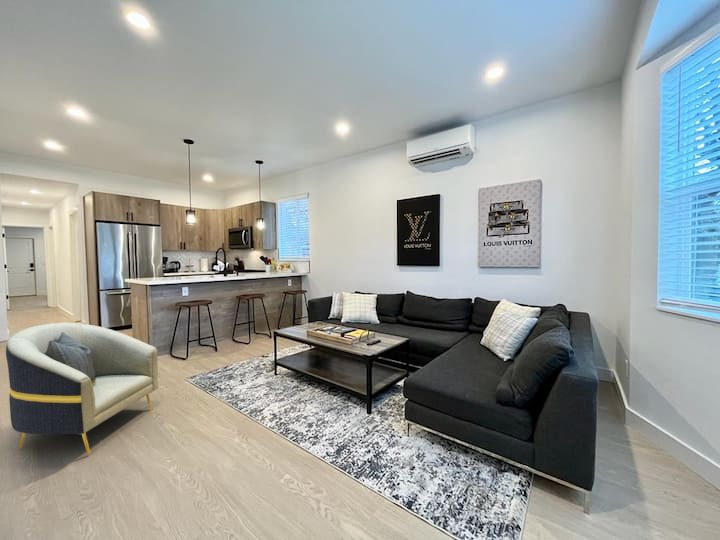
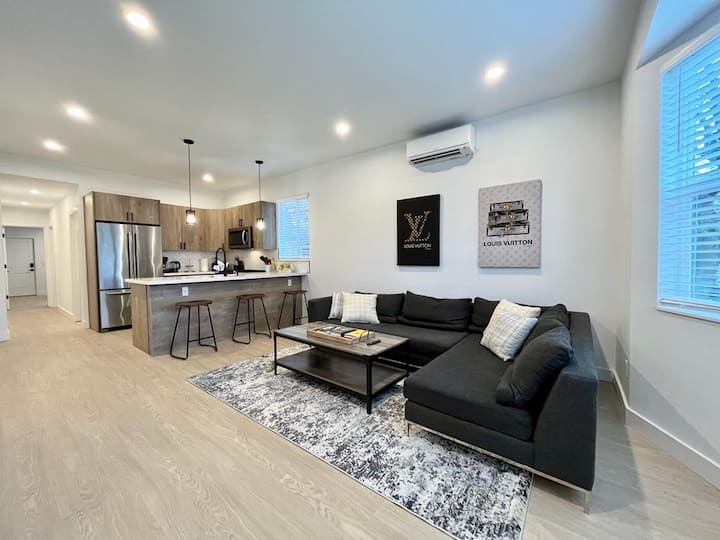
- armchair (81, 377)
